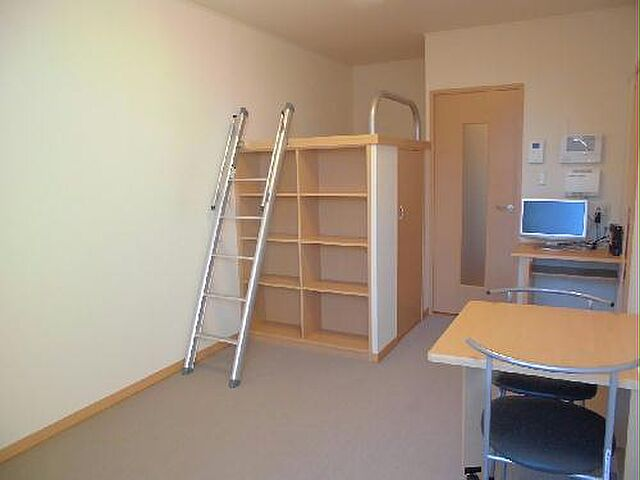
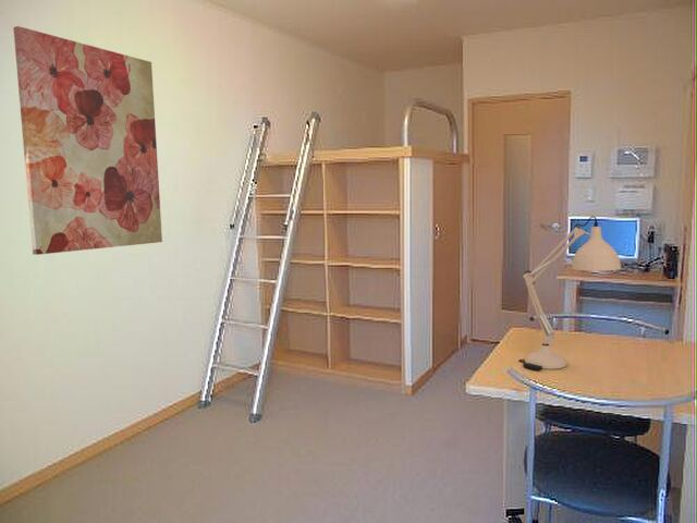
+ desk lamp (575, 269)
+ wall art (97, 148)
